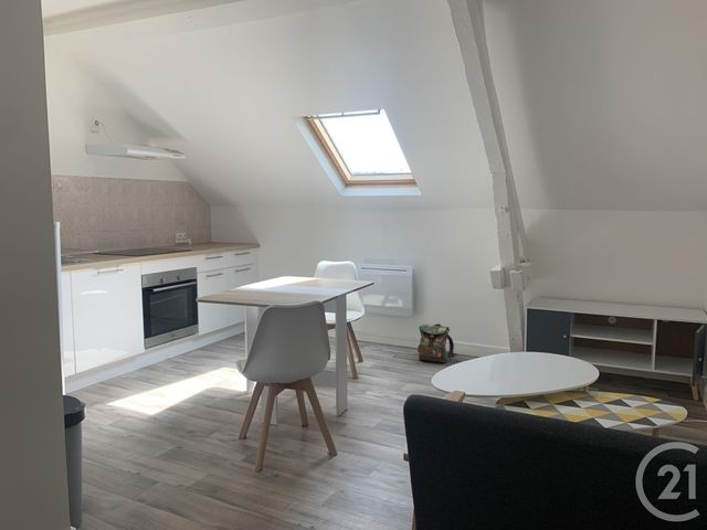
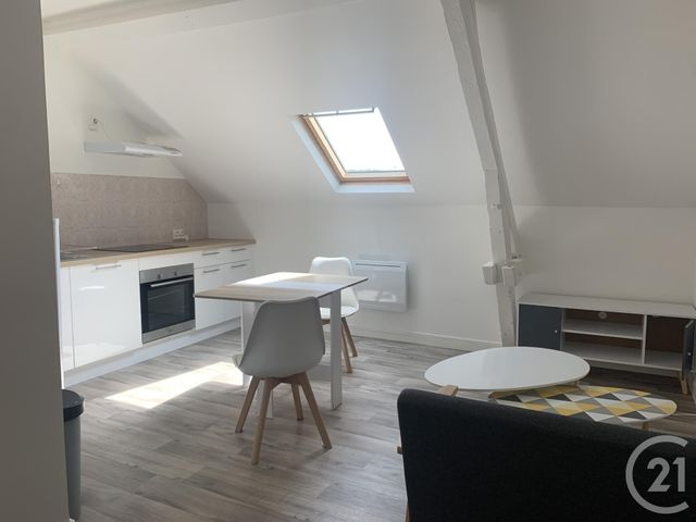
- backpack (437, 341)
